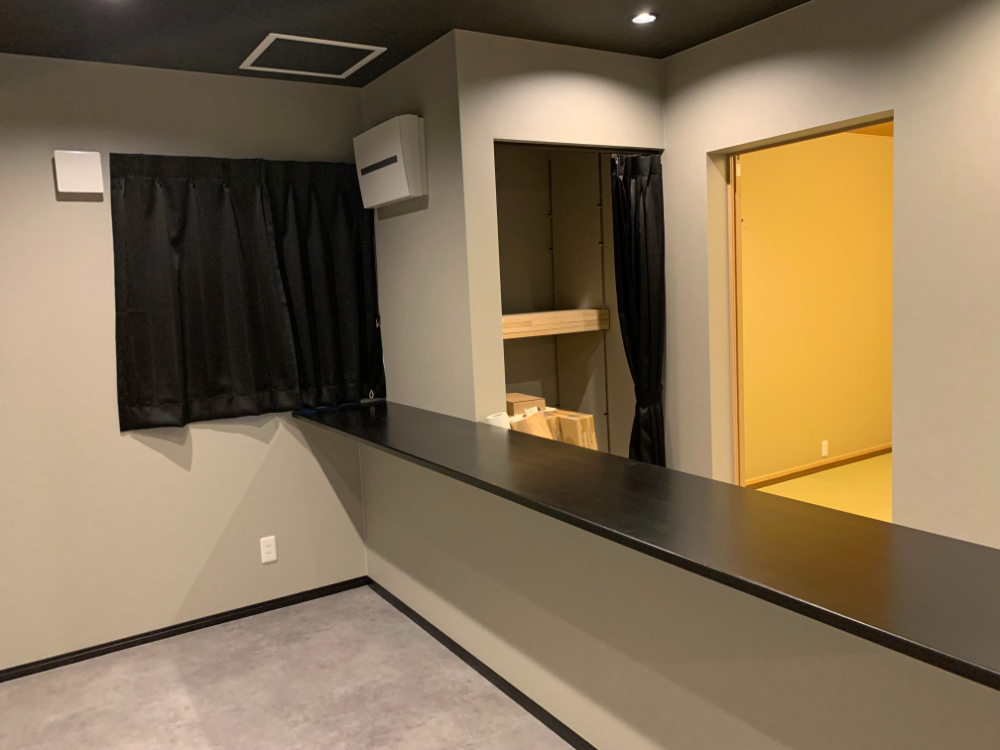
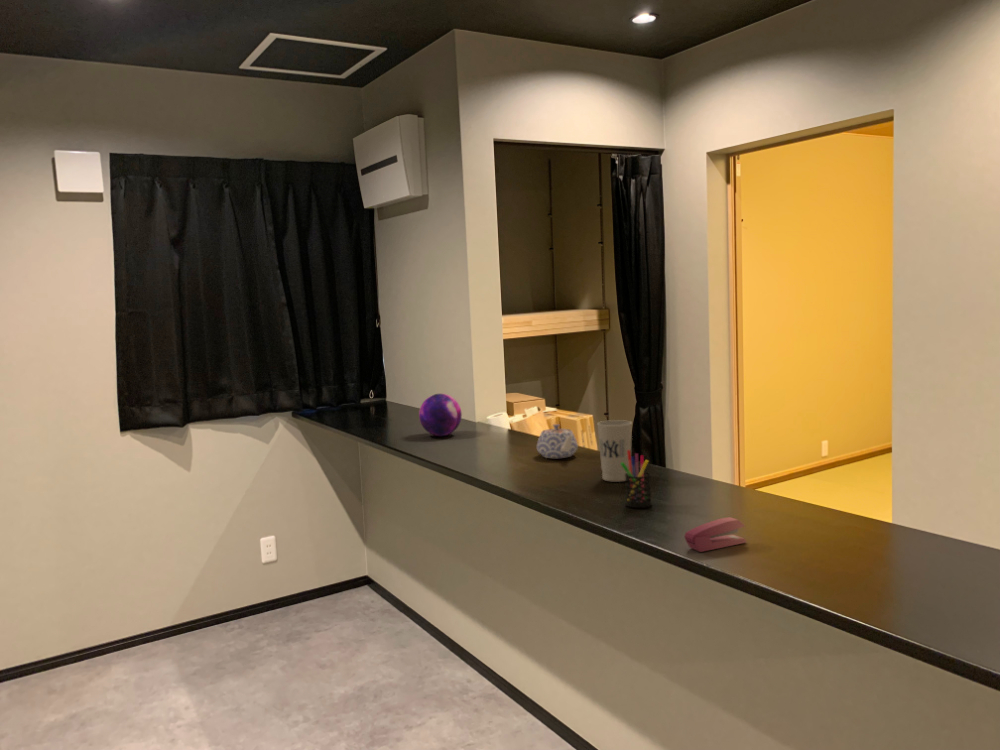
+ stapler (715, 533)
+ cup (615, 450)
+ teapot (557, 440)
+ pen holder (634, 478)
+ decorative orb (440, 414)
